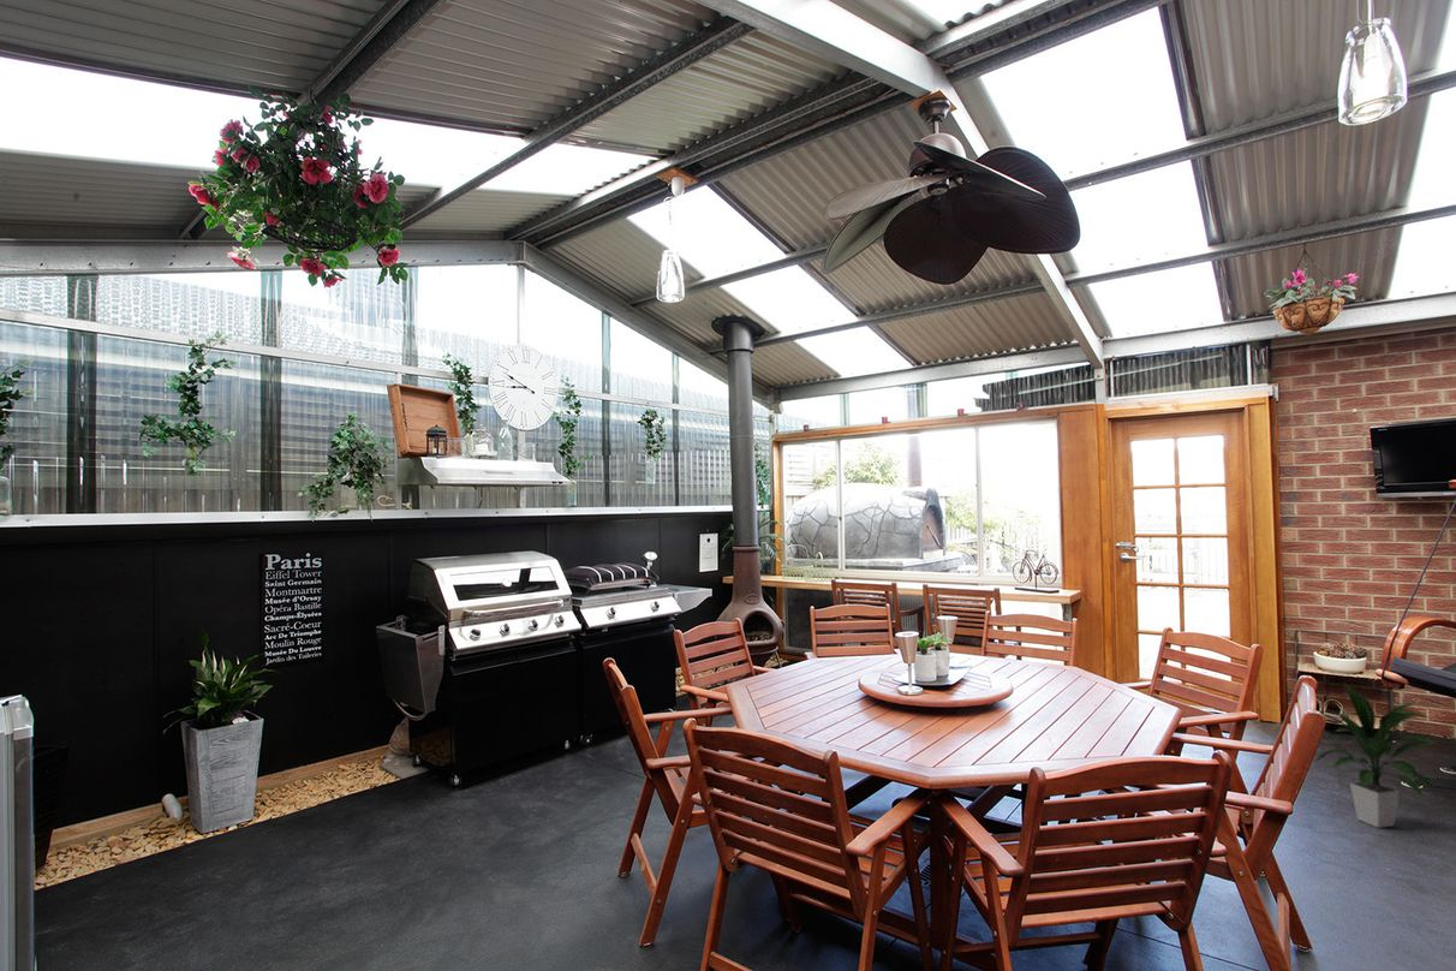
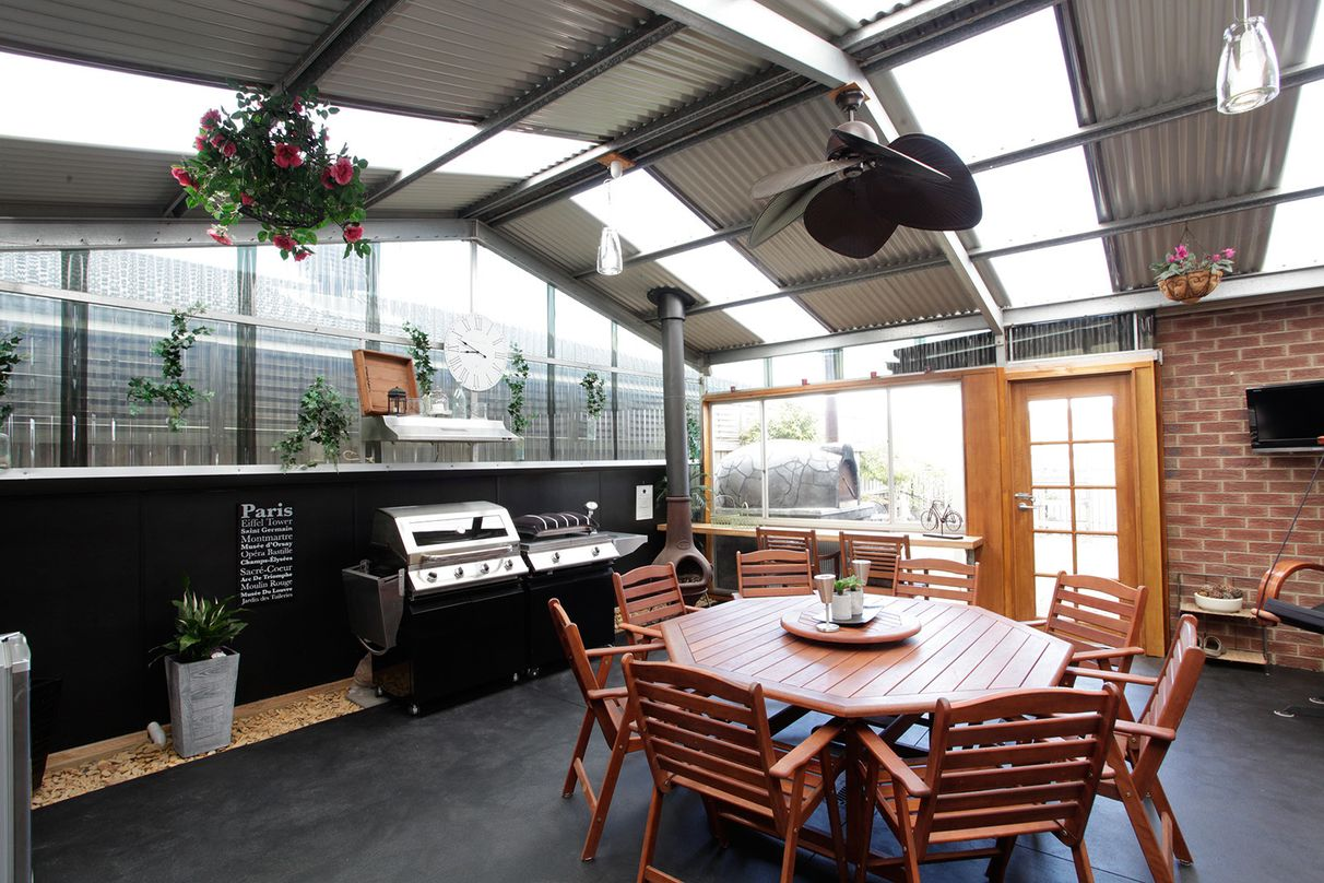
- indoor plant (1379, 756)
